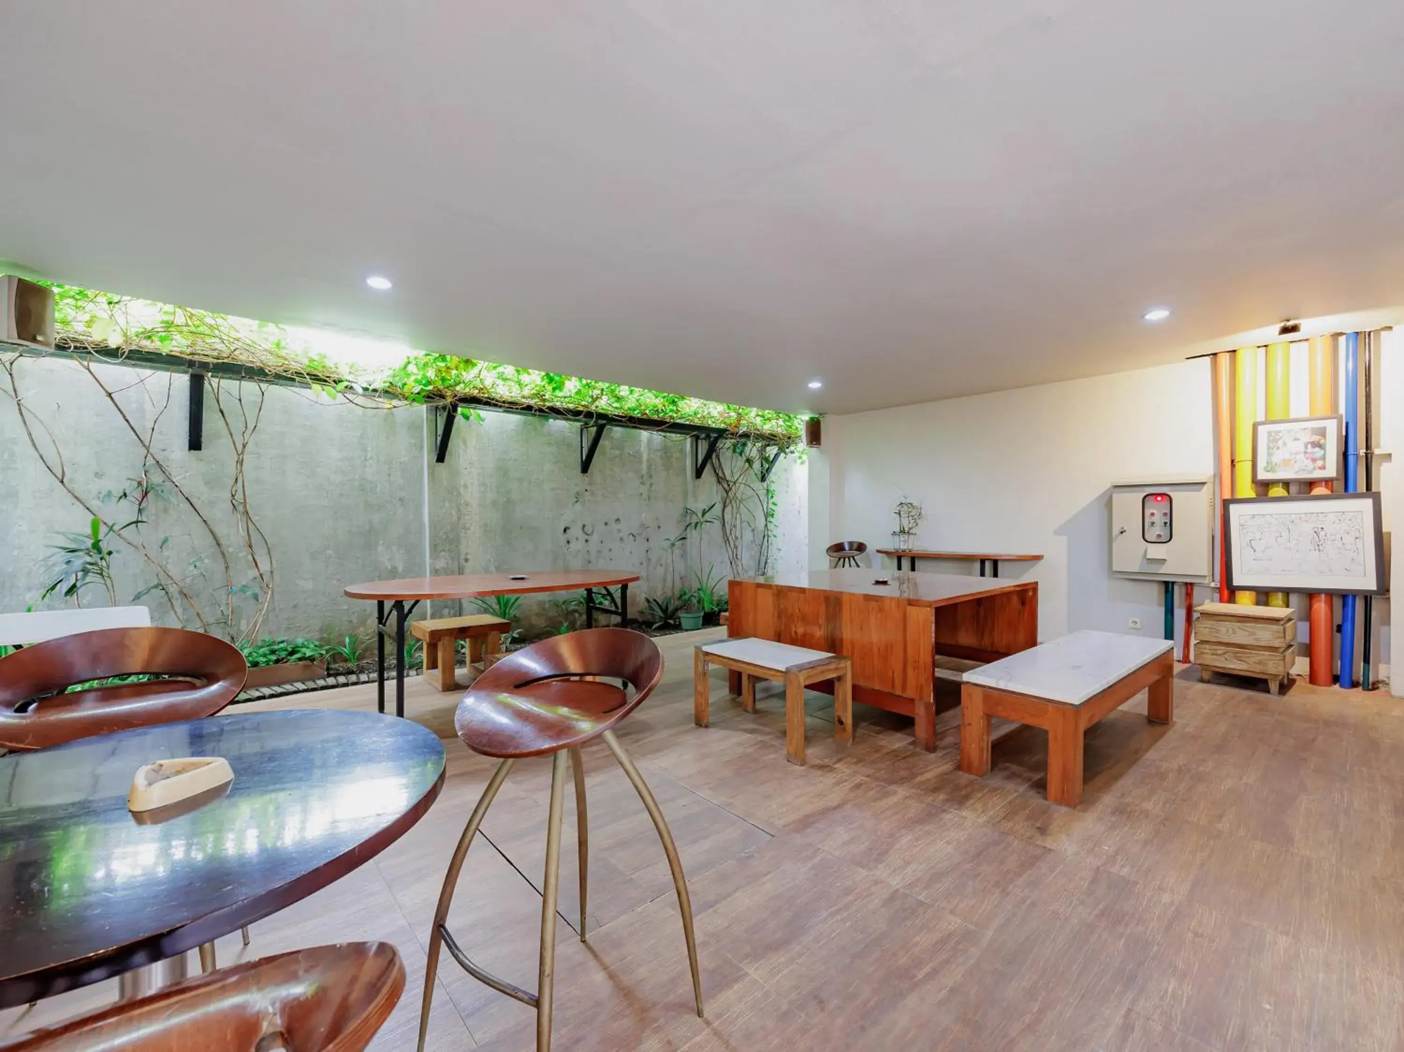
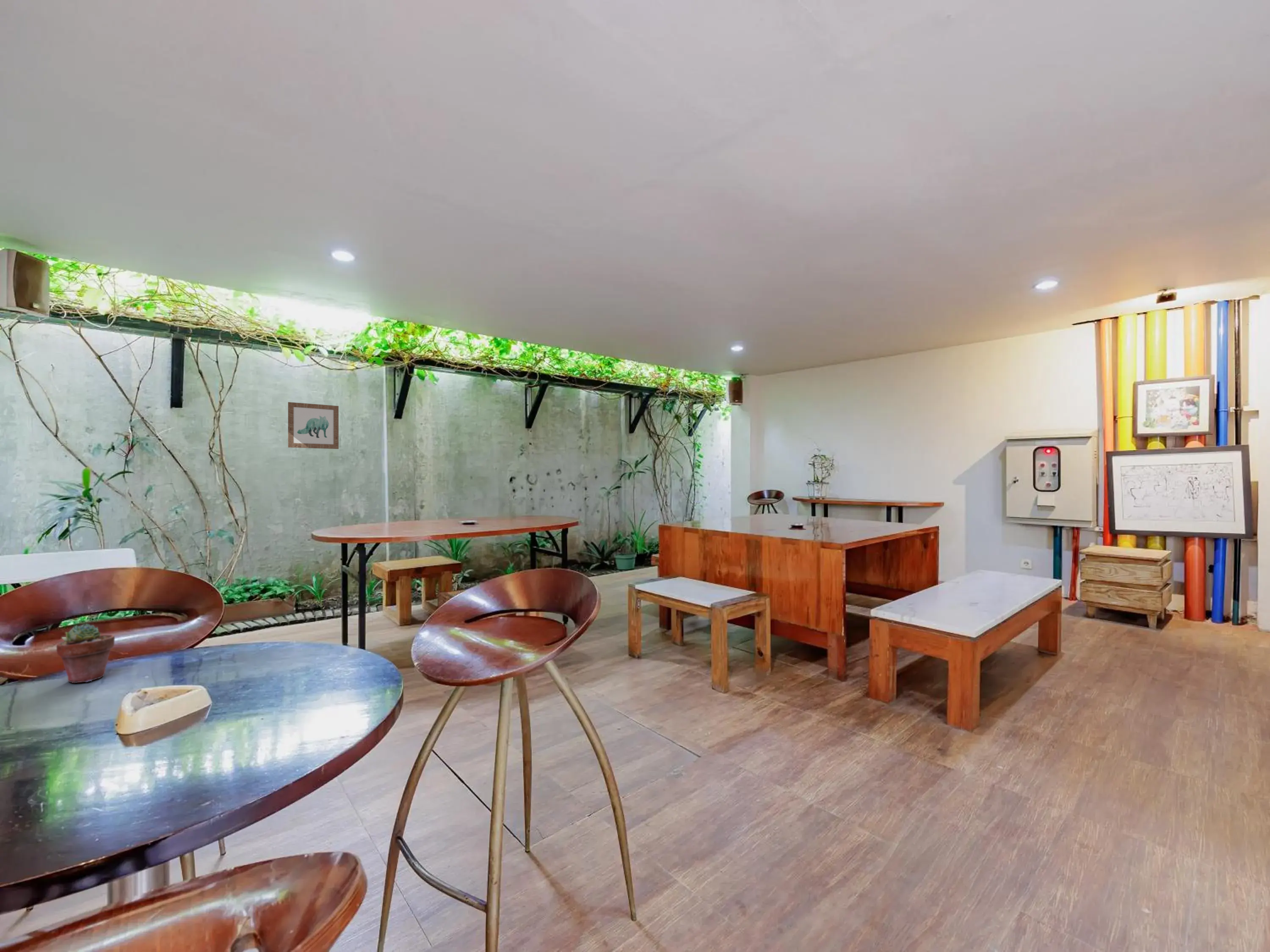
+ potted succulent (86, 651)
+ wall art (314, 426)
